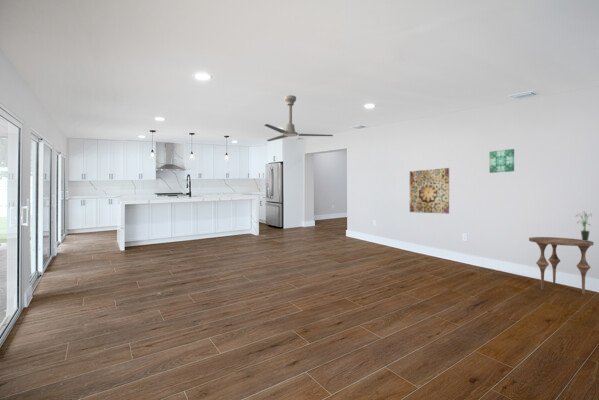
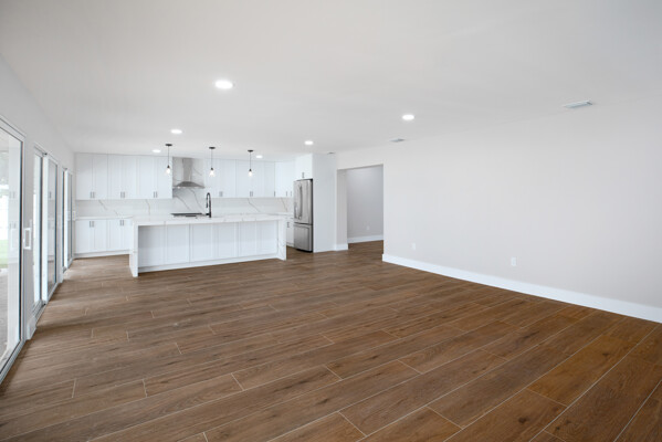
- wall art (501, 161)
- wall art (428, 191)
- potted plant (583, 225)
- ceiling fan (291, 116)
- side table (557, 264)
